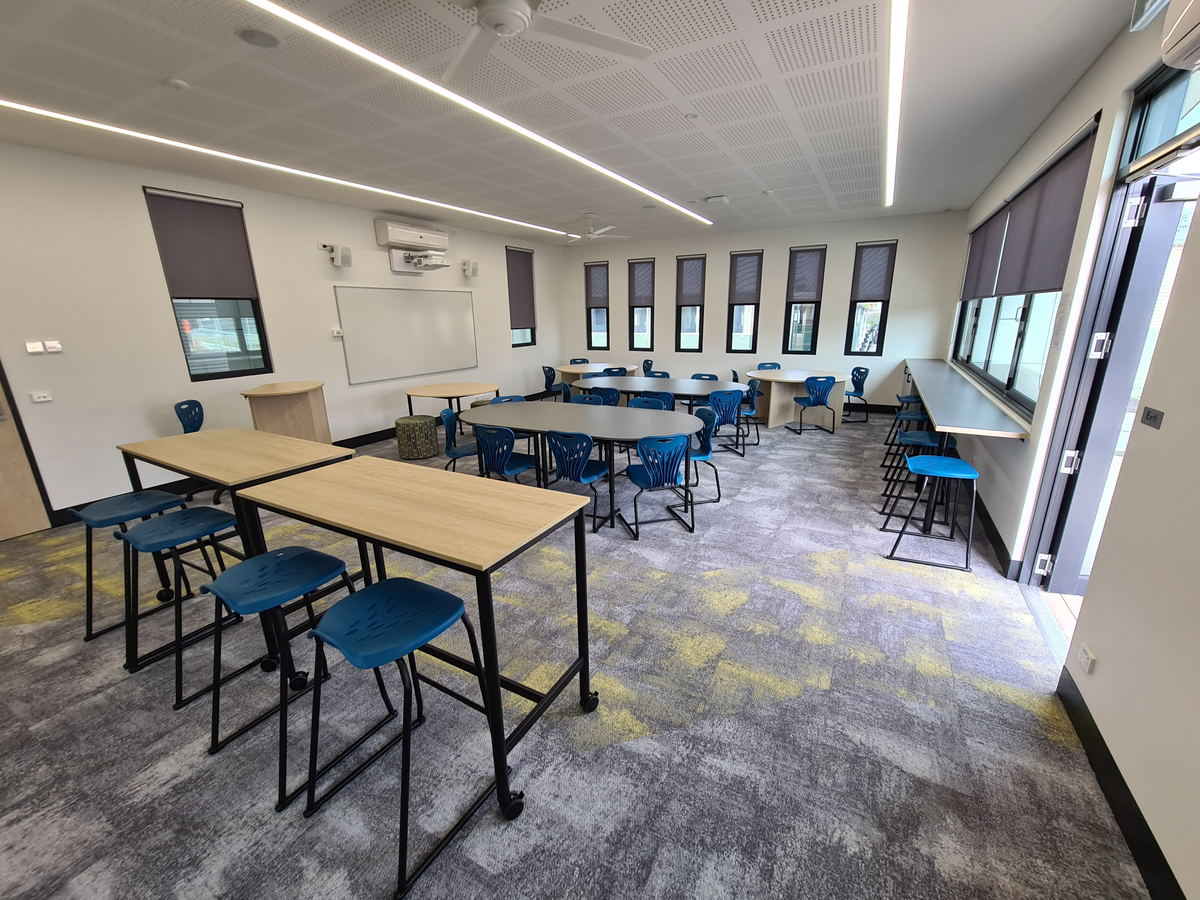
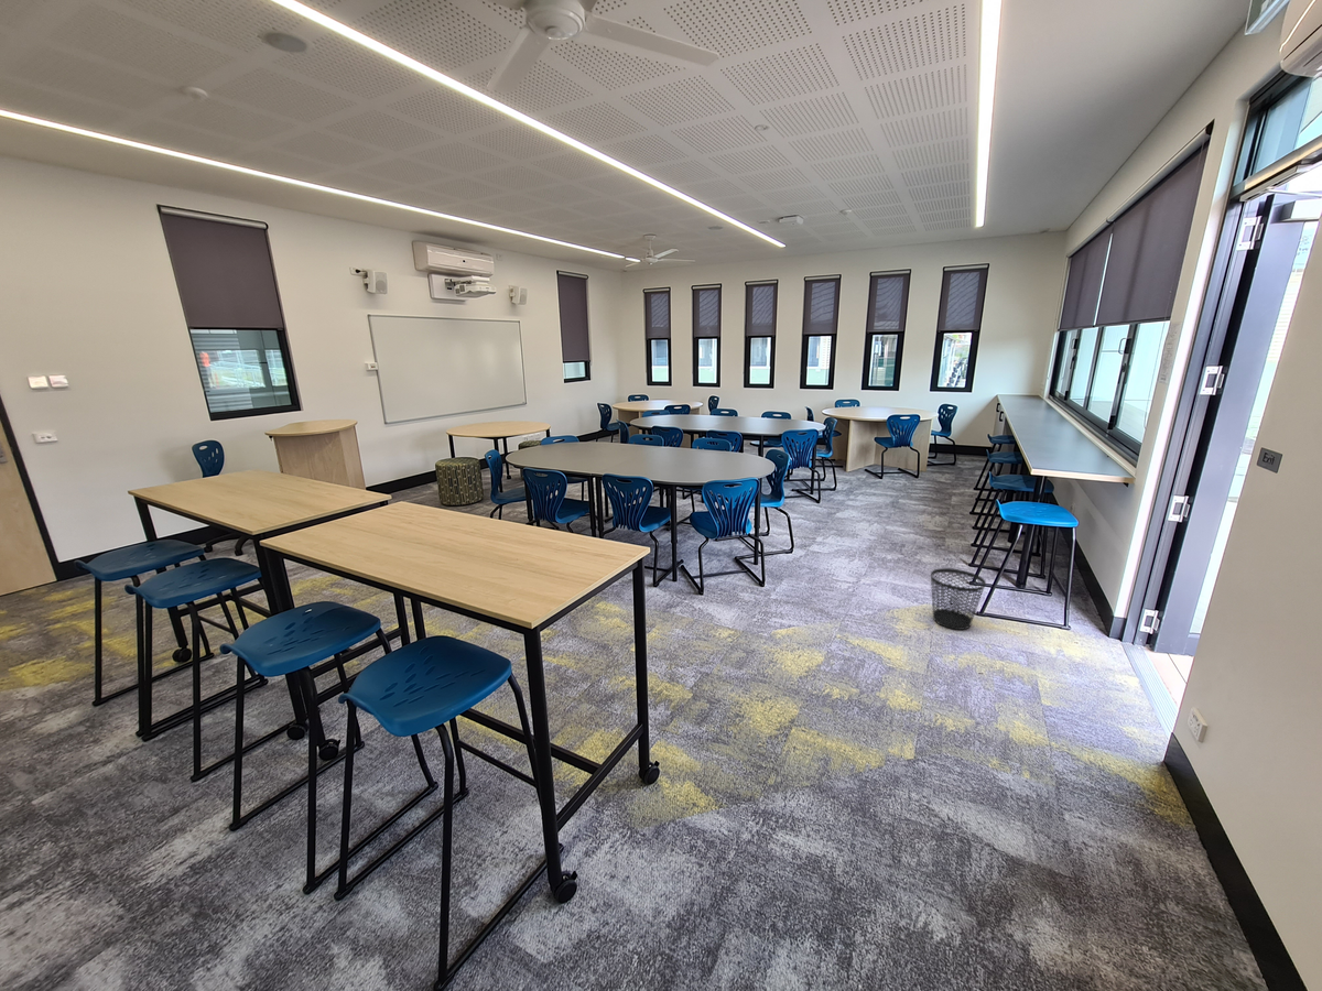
+ wastebasket (954, 600)
